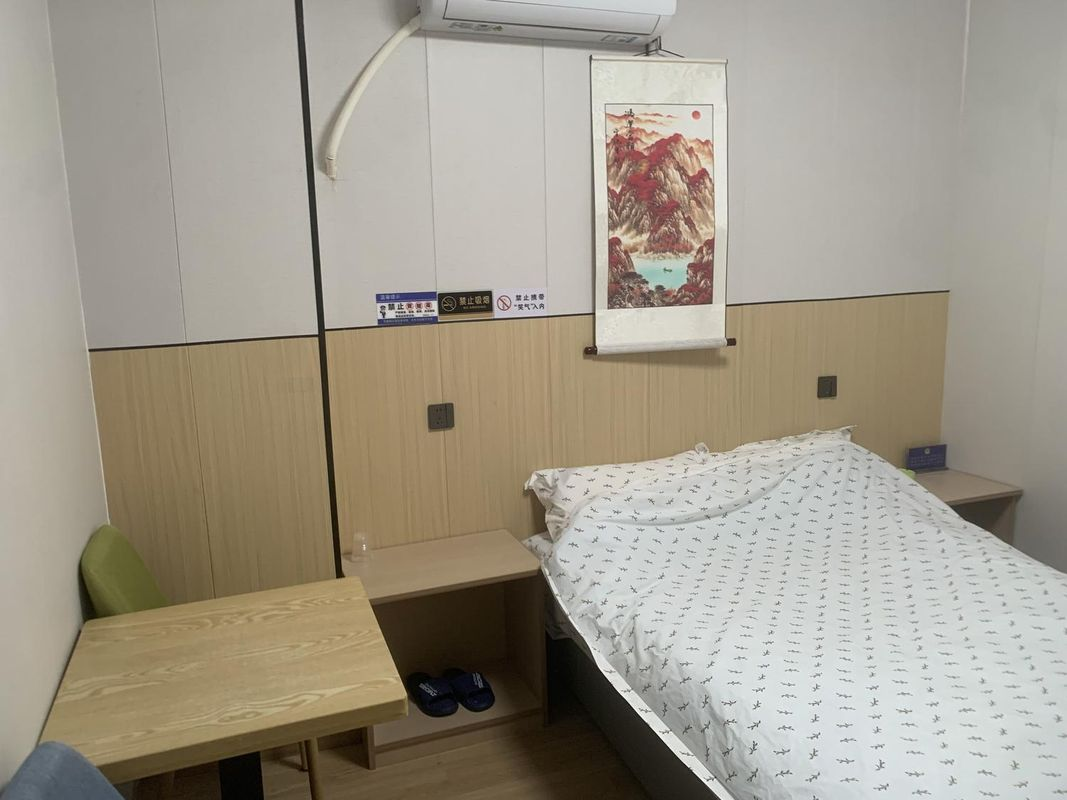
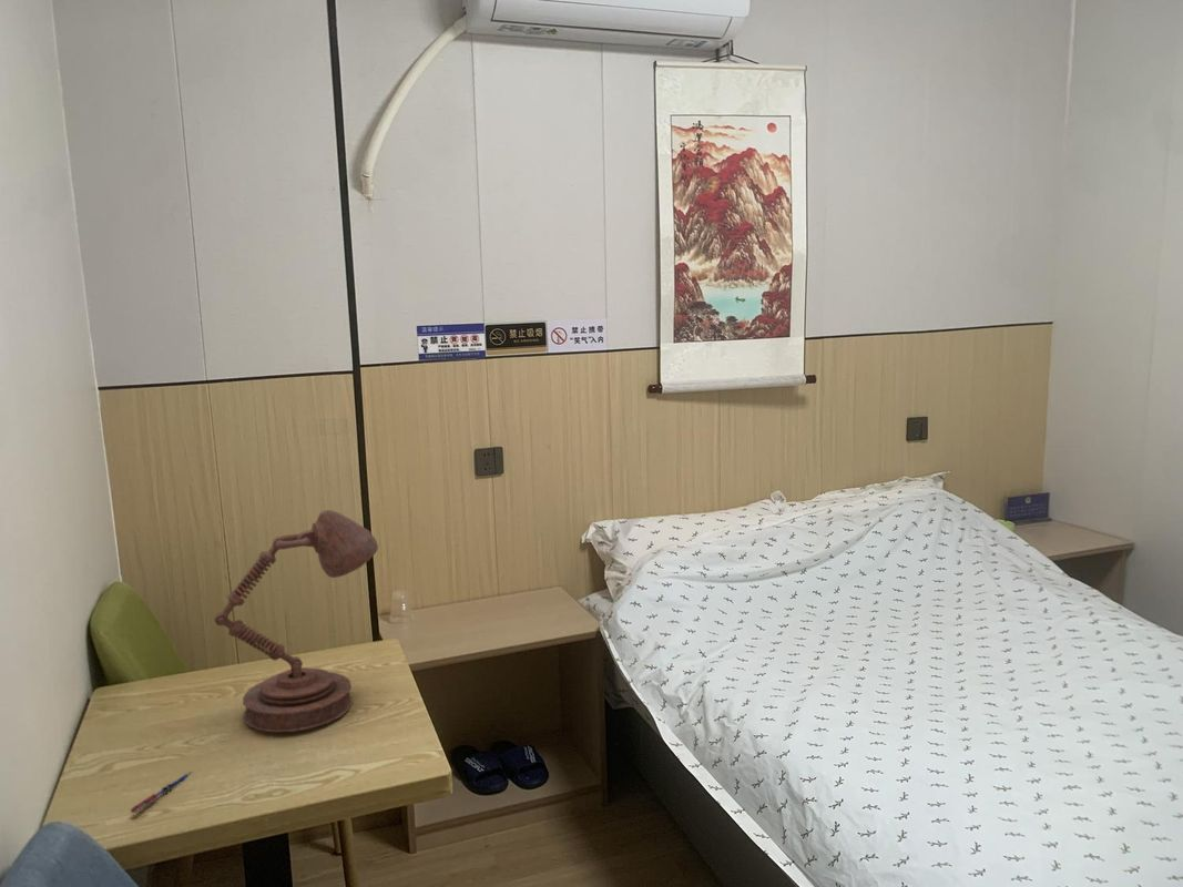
+ pen (163, 789)
+ desk lamp (283, 645)
